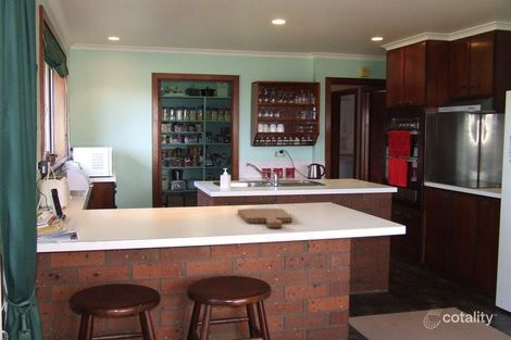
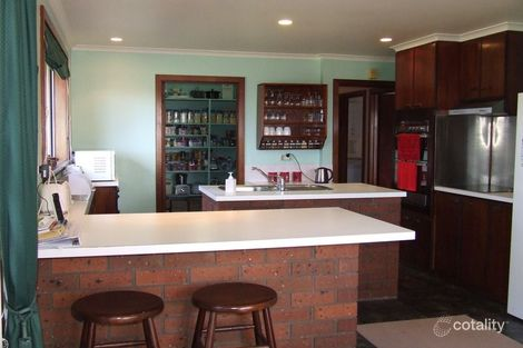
- cutting board (265, 215)
